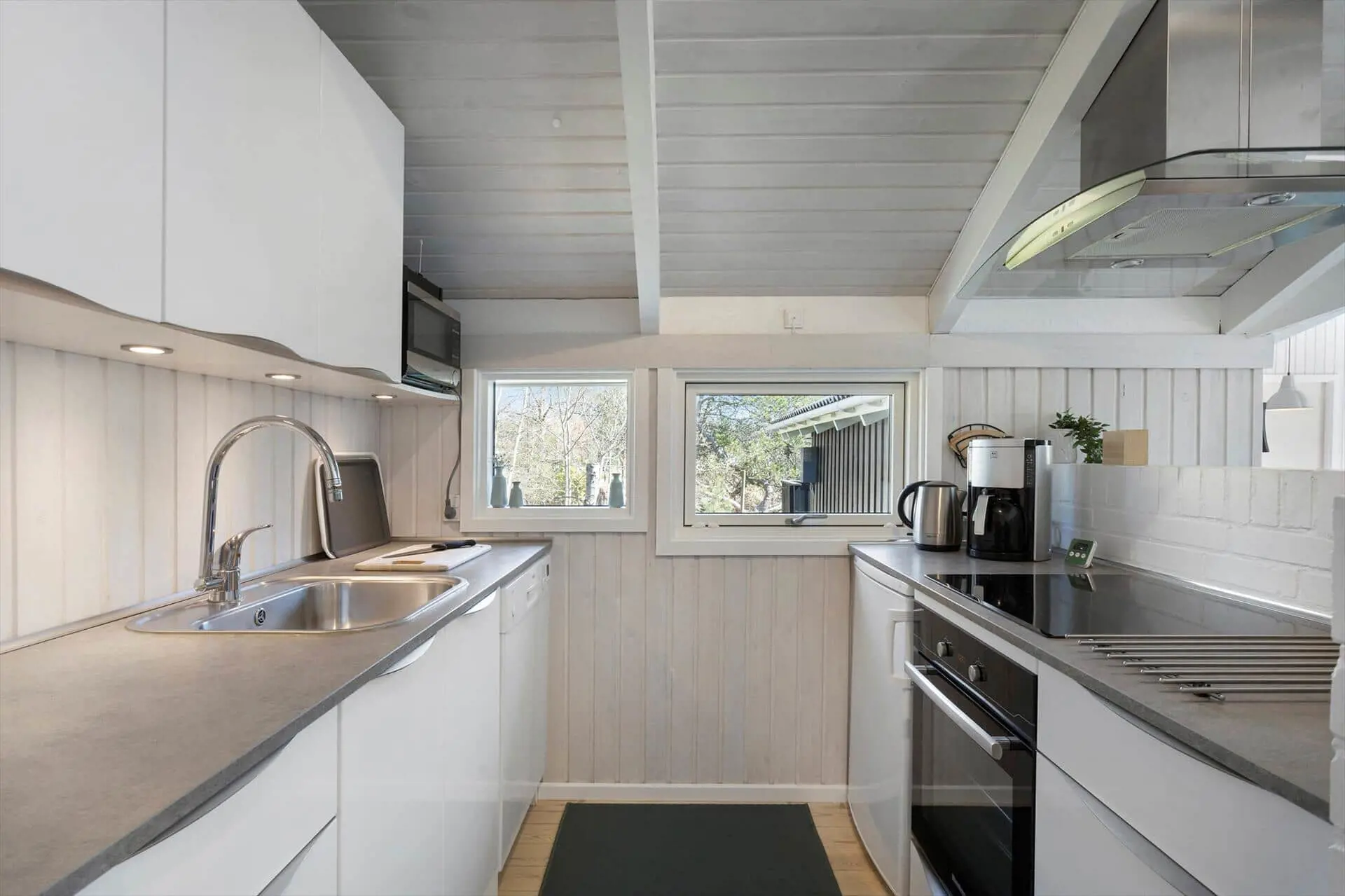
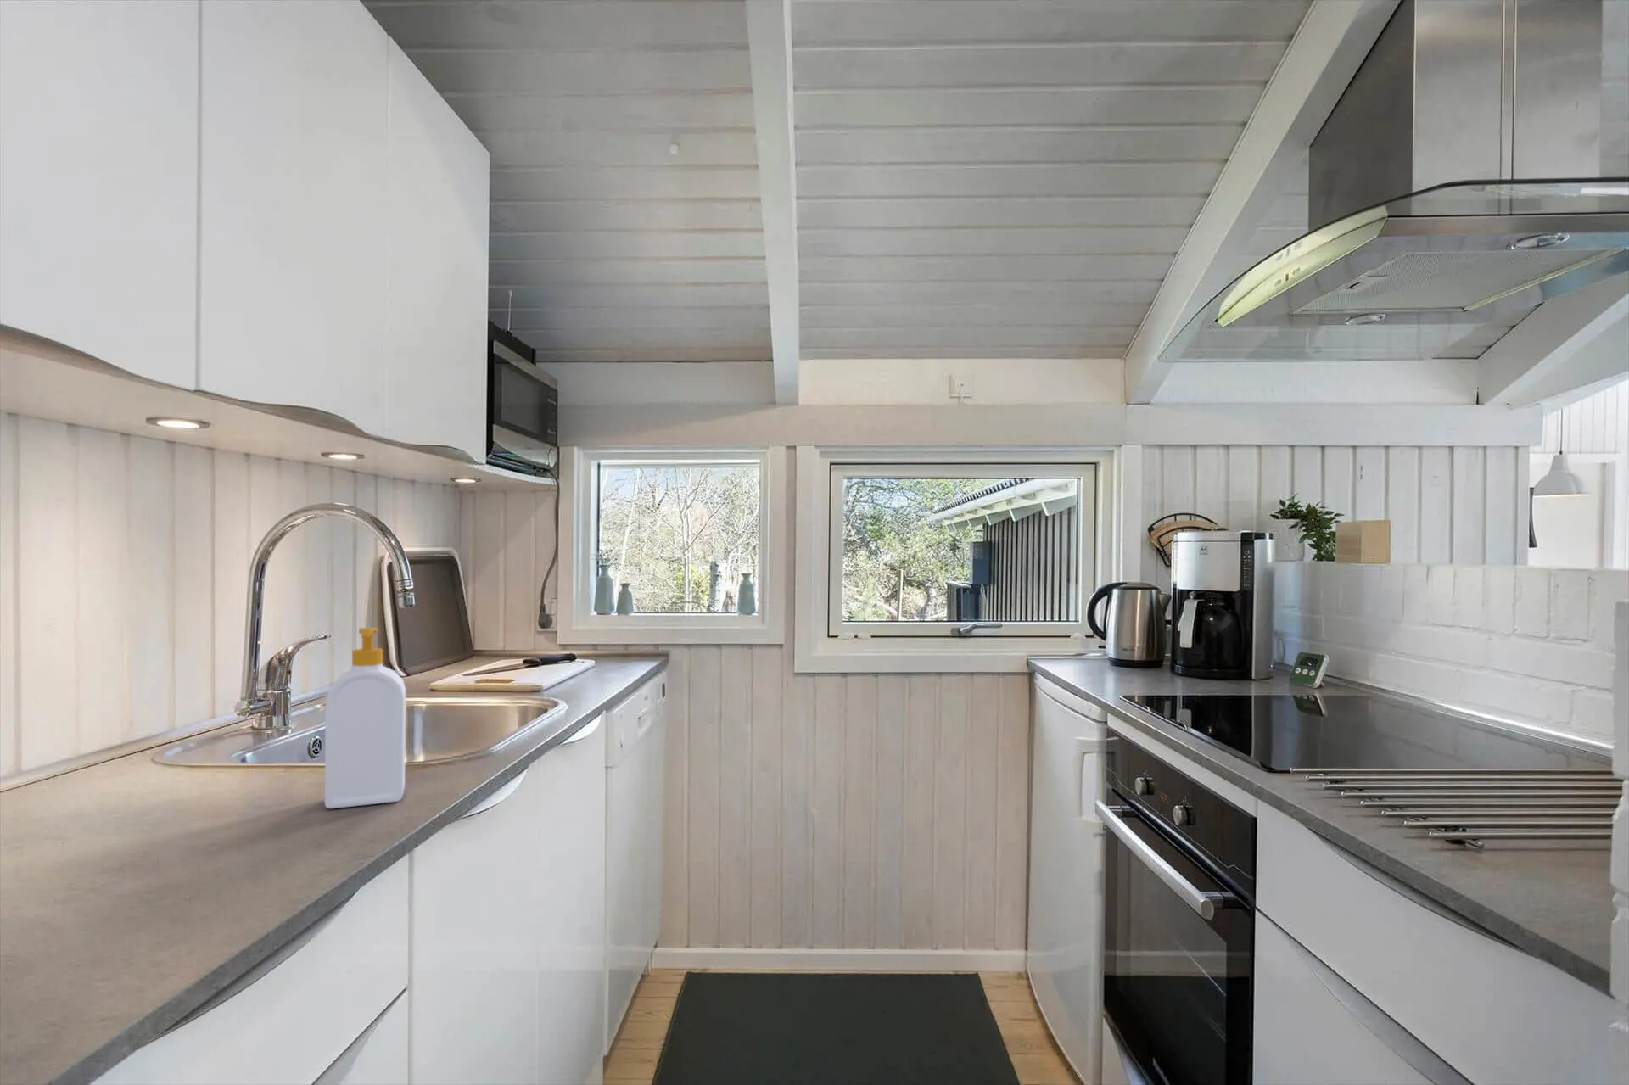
+ soap bottle (367, 713)
